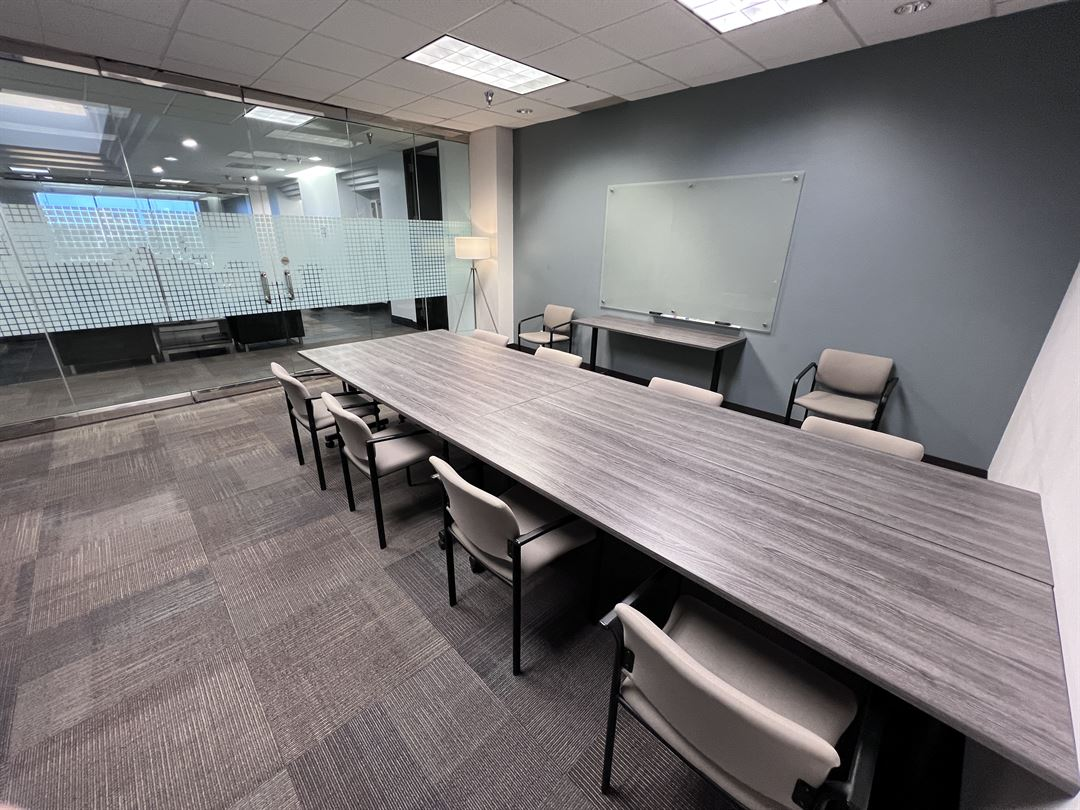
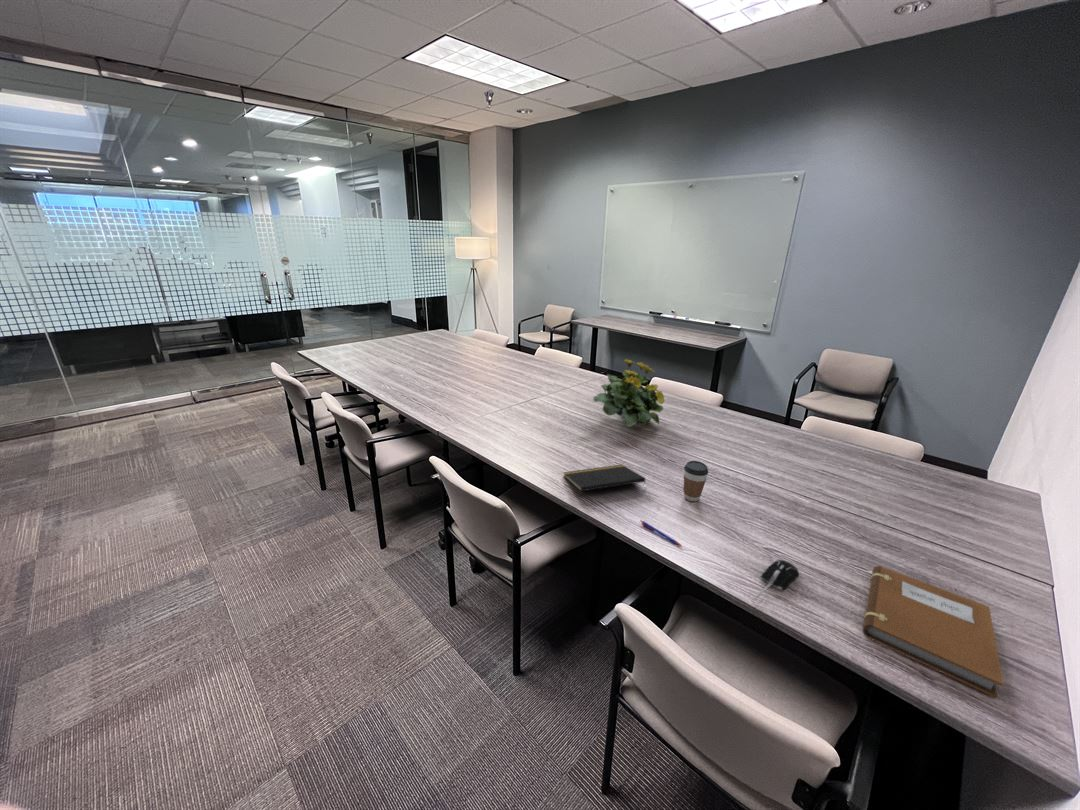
+ notepad (602, 477)
+ pen (660, 533)
+ computer mouse (774, 577)
+ notebook (925, 618)
+ coffee cup (694, 481)
+ flowering plant (628, 394)
